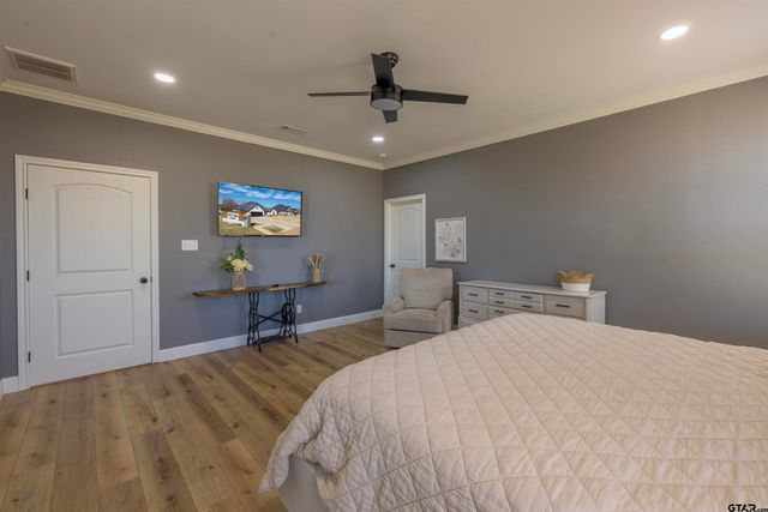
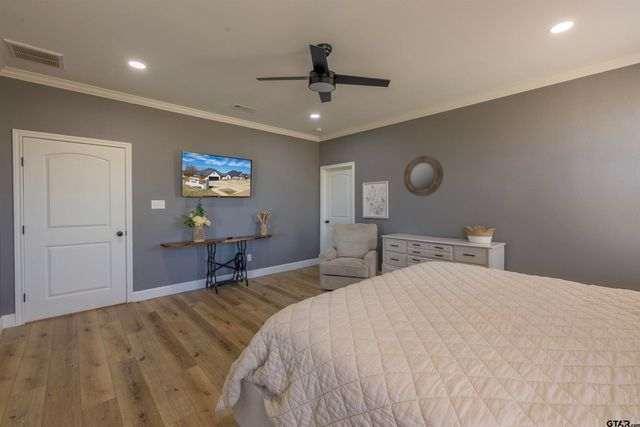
+ home mirror (422, 176)
